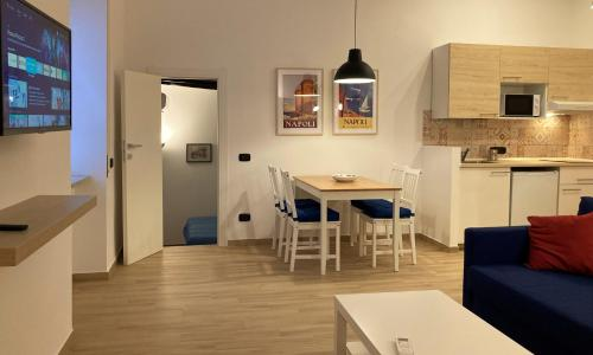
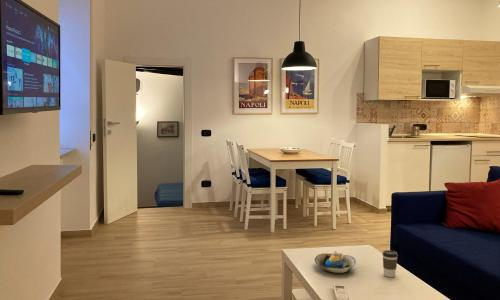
+ coffee cup (389, 263)
+ decorative bowl (332, 258)
